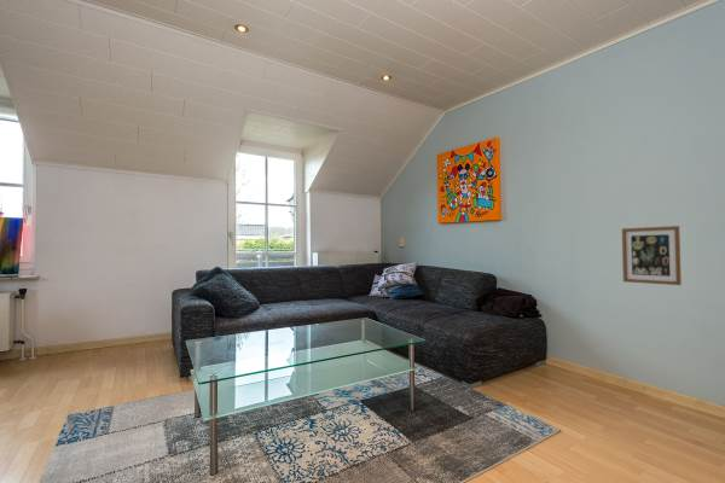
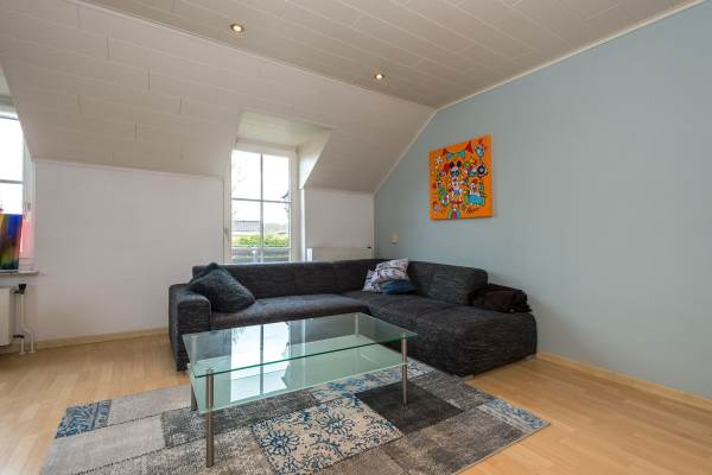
- wall art (649, 255)
